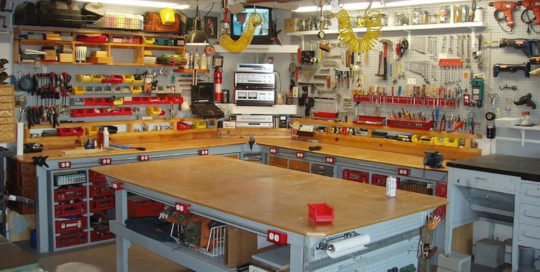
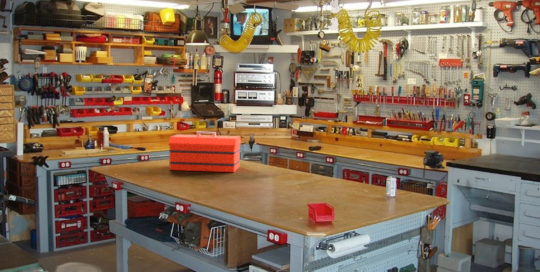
+ toolbox (205, 150)
